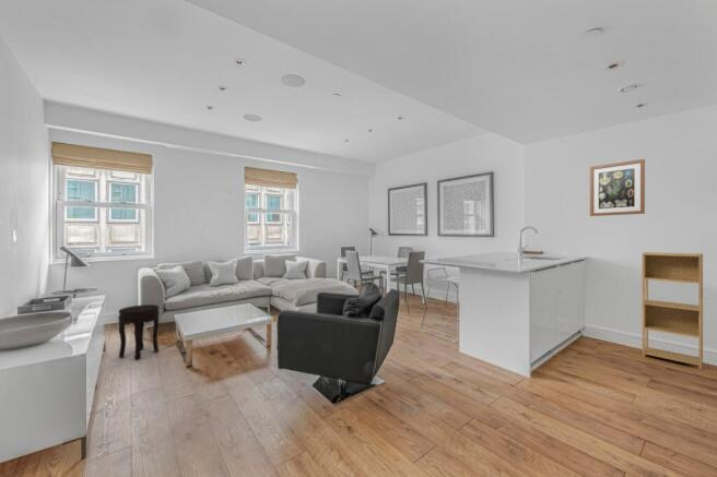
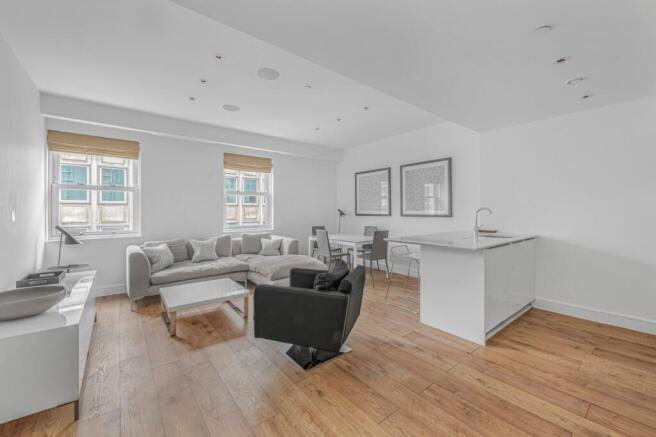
- side table (139, 331)
- shelving unit (671, 306)
- wall art (615, 189)
